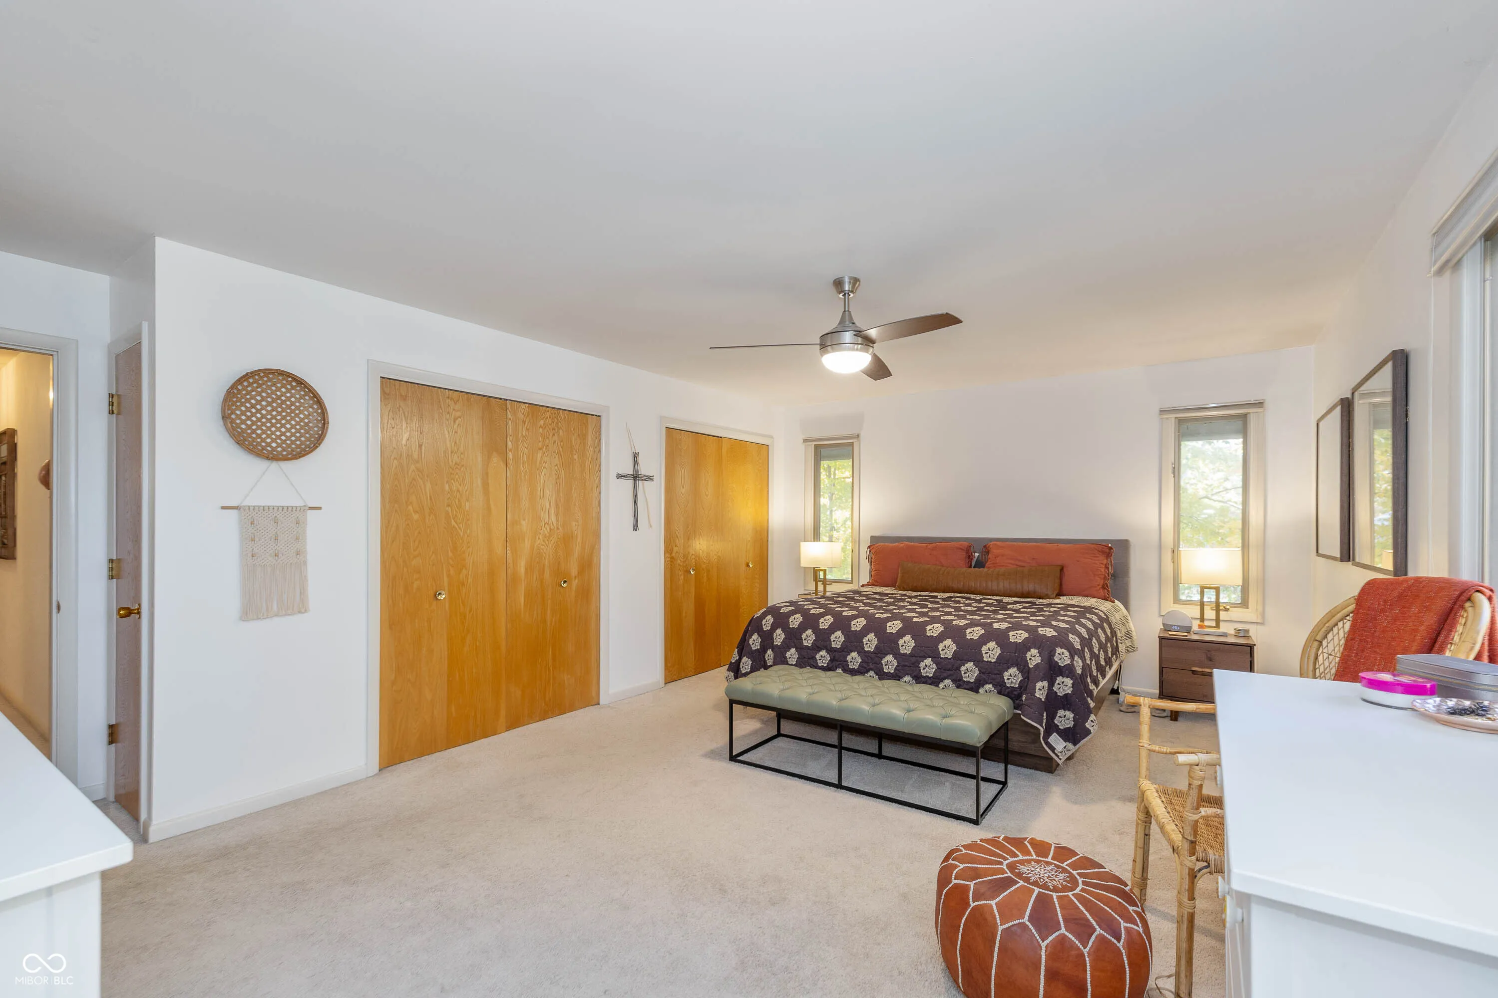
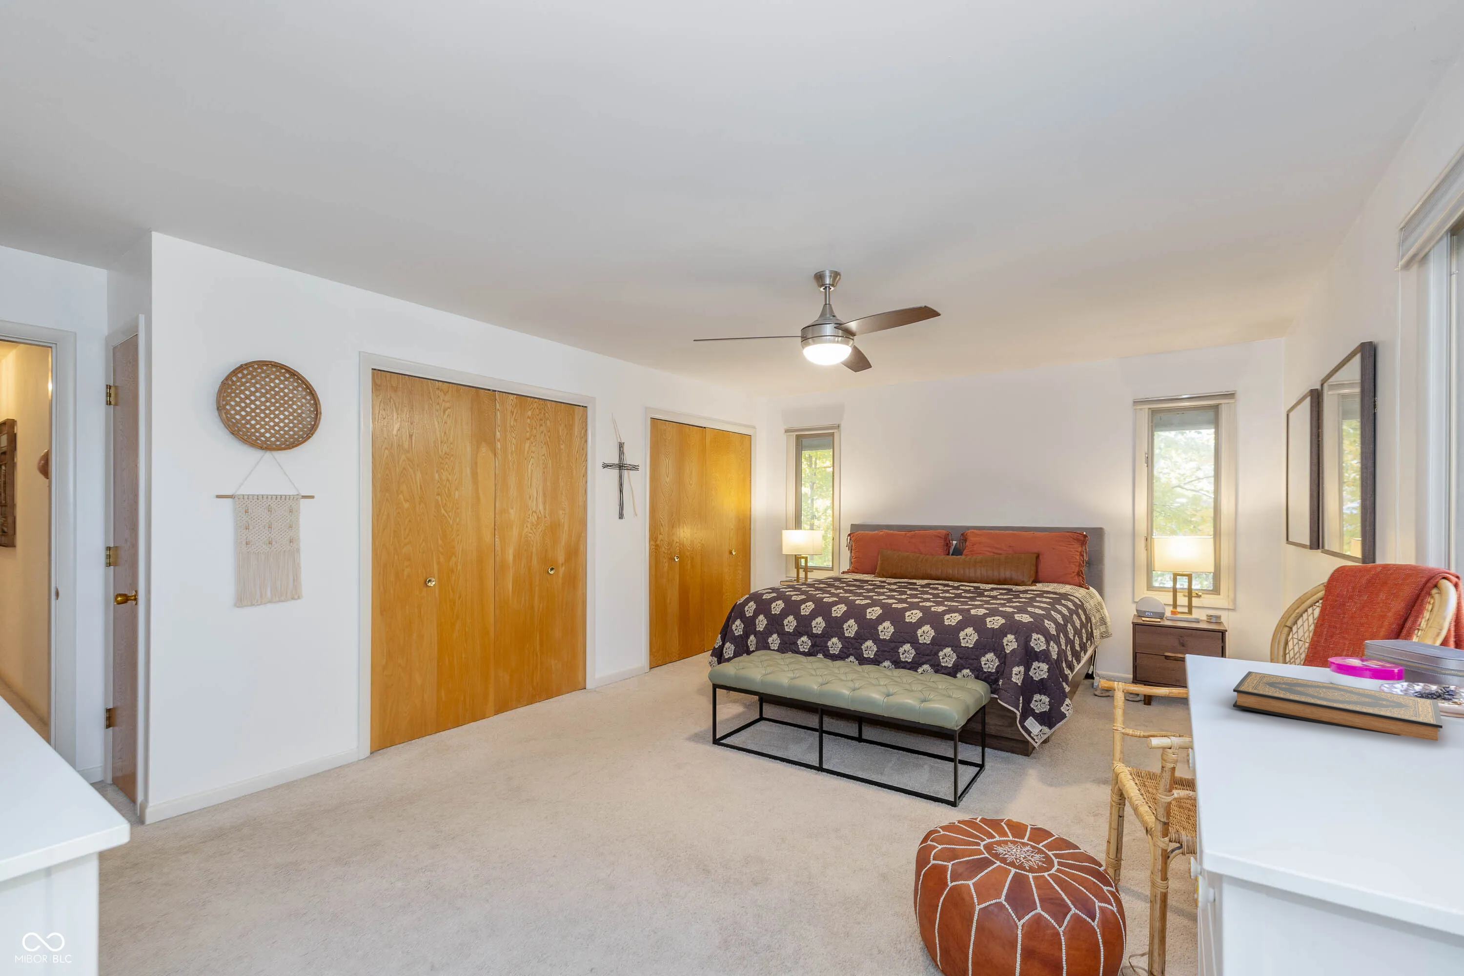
+ hardback book (1332, 703)
